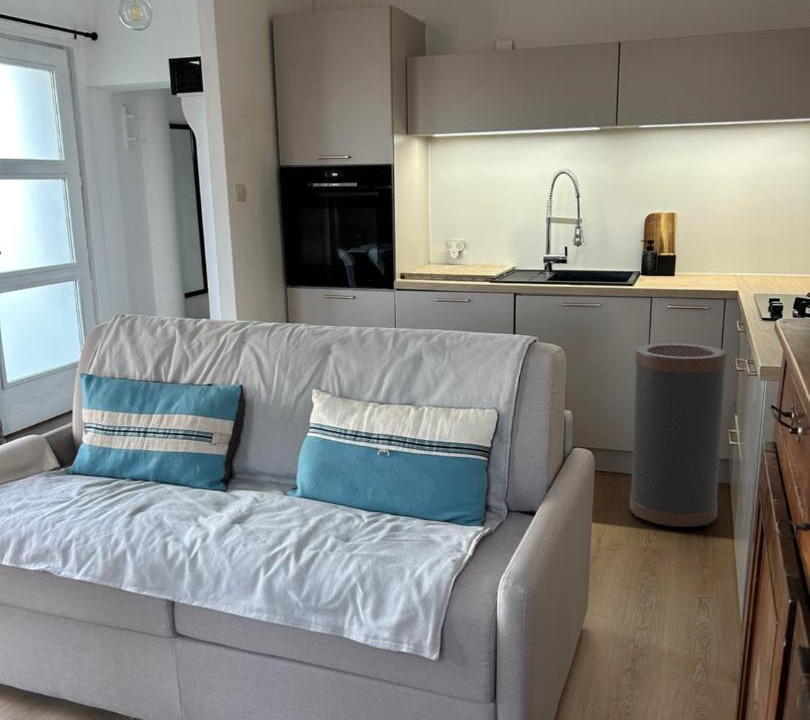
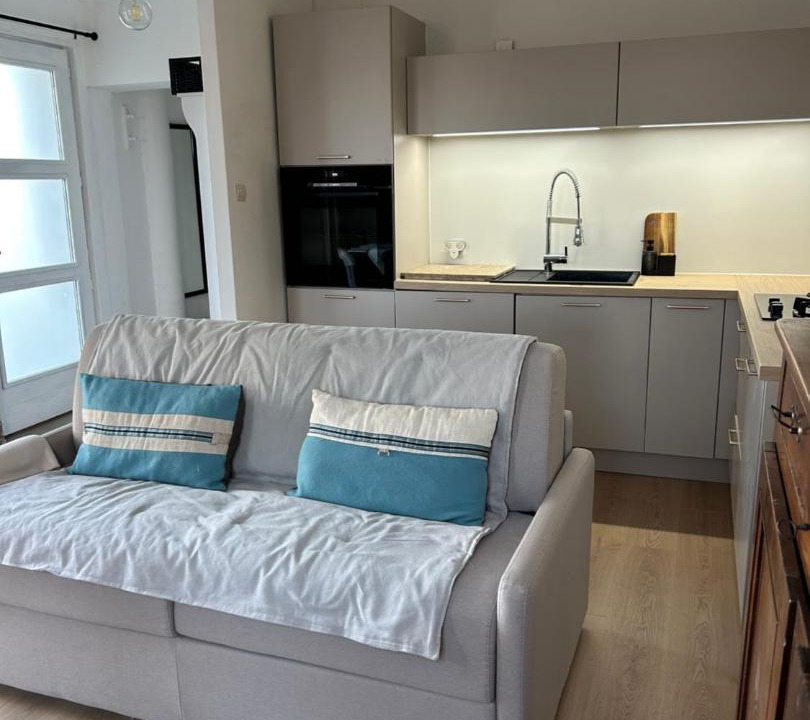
- trash can (676, 433)
